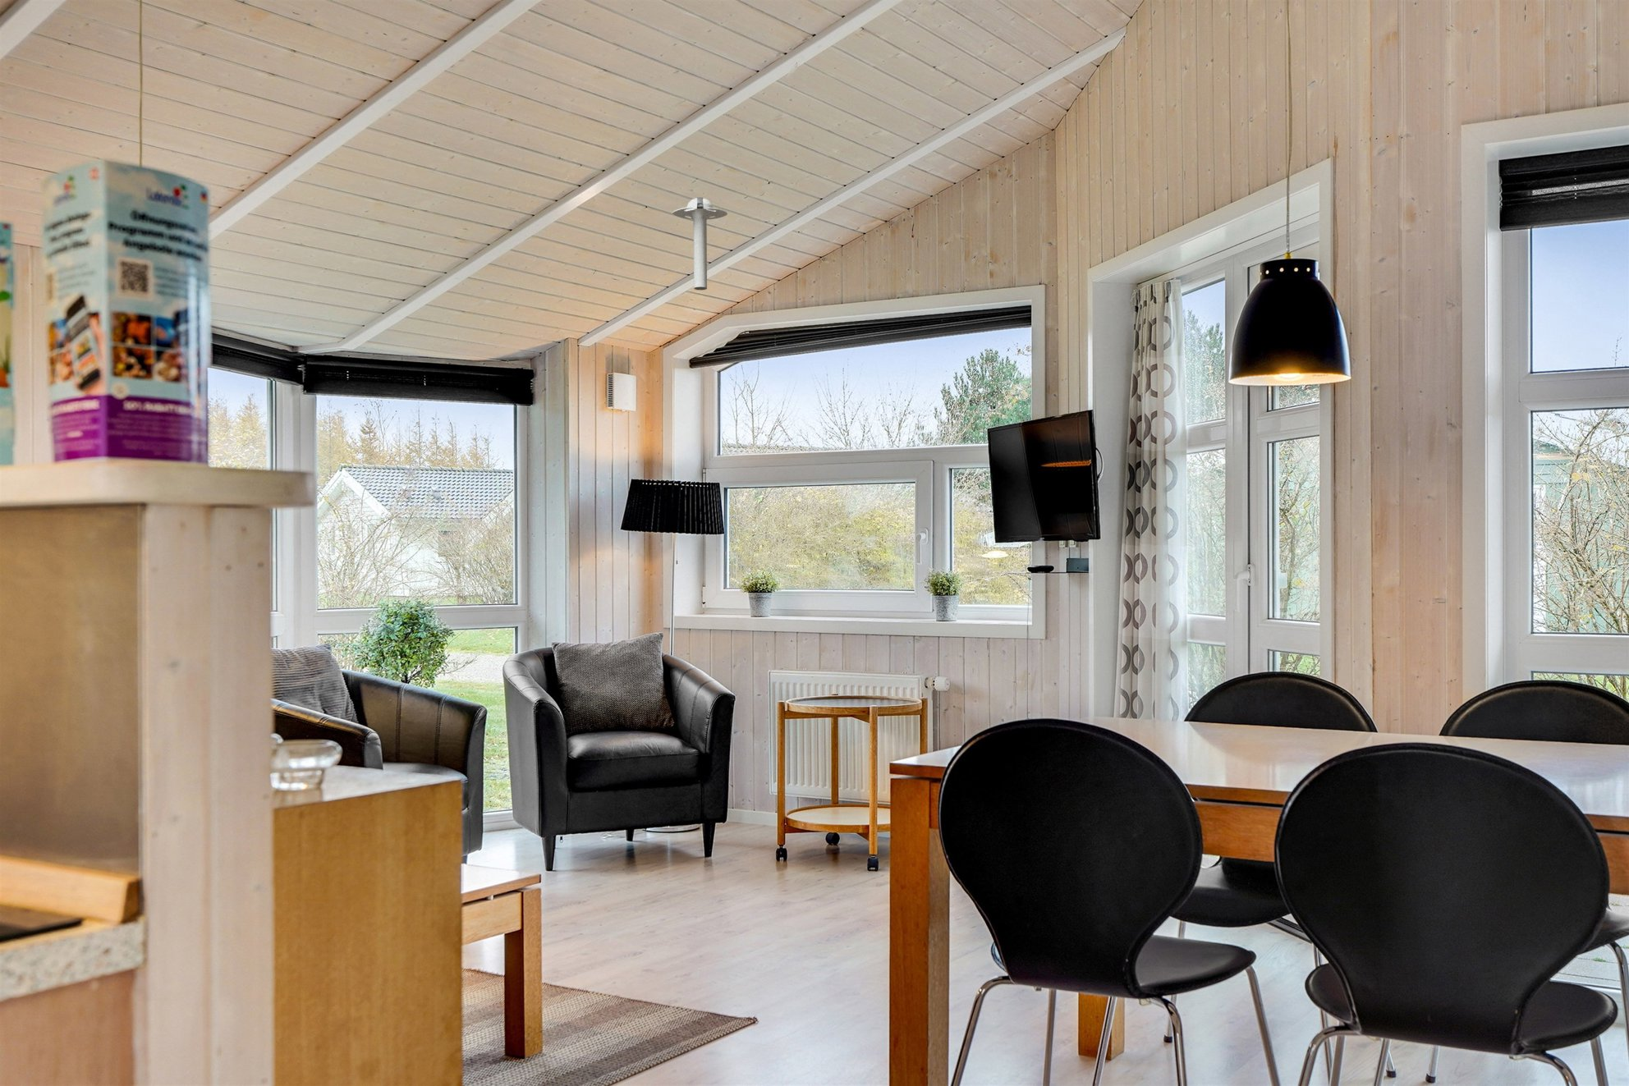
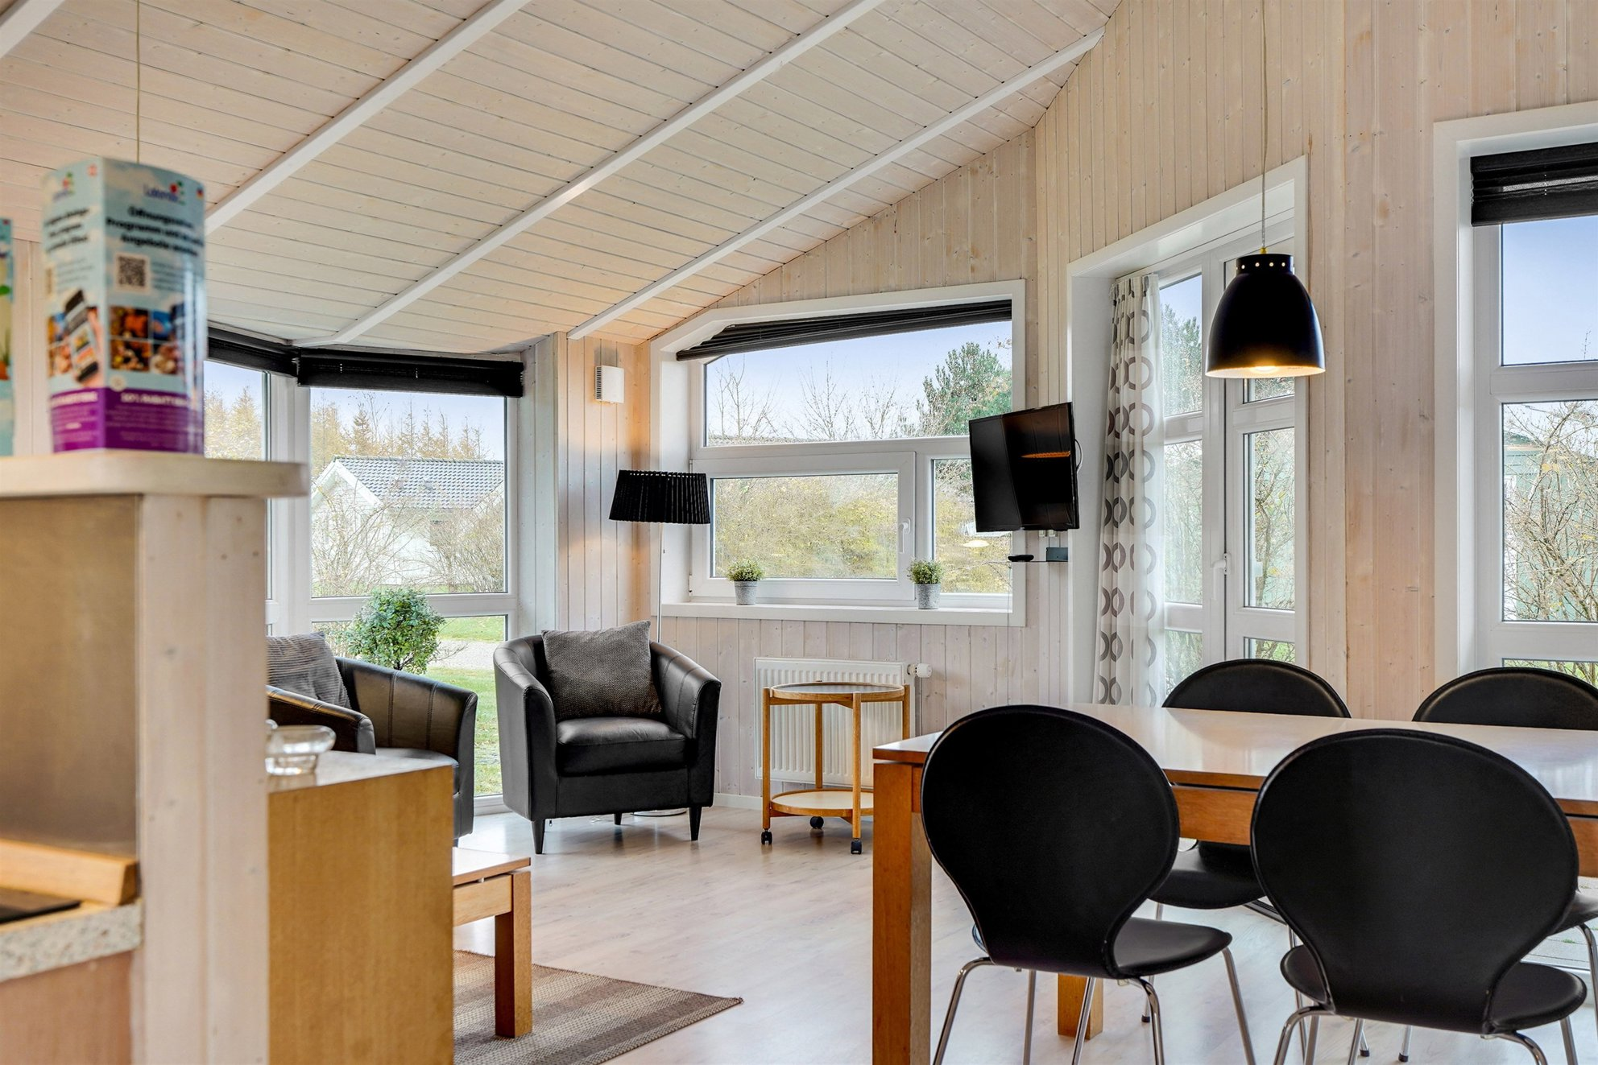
- ceiling light (699, 242)
